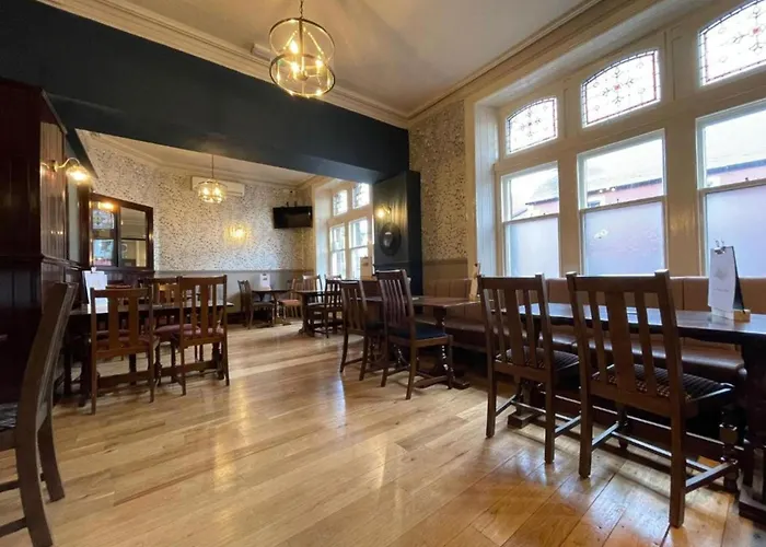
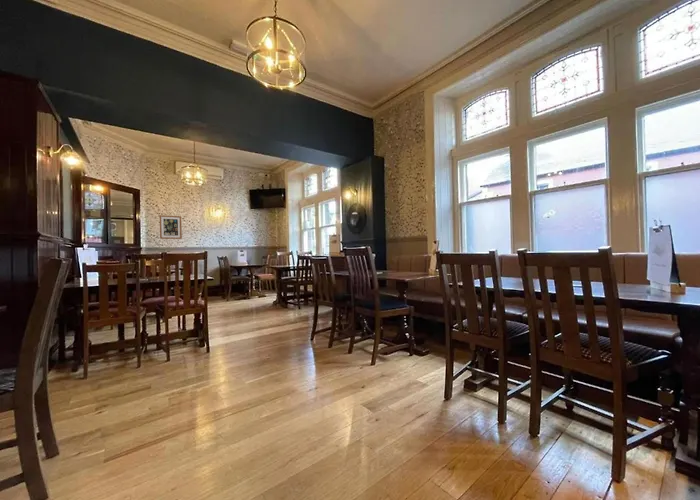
+ wall art (170, 227)
